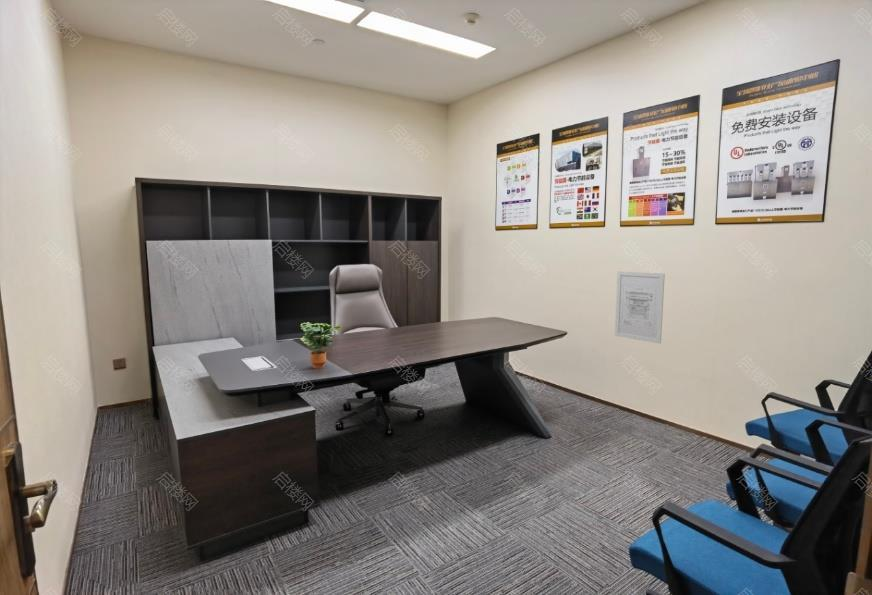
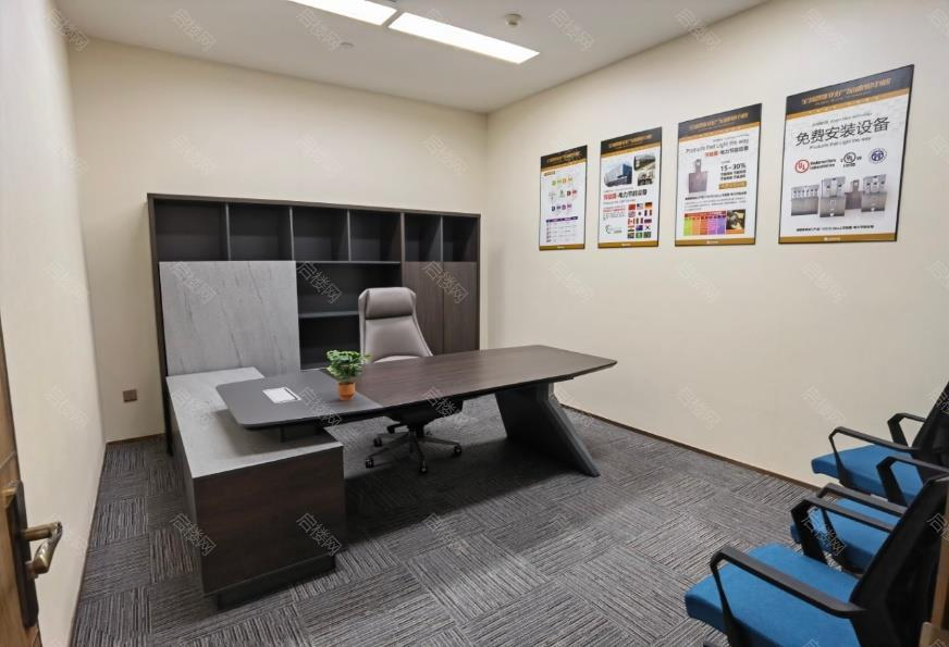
- wall art (638, 306)
